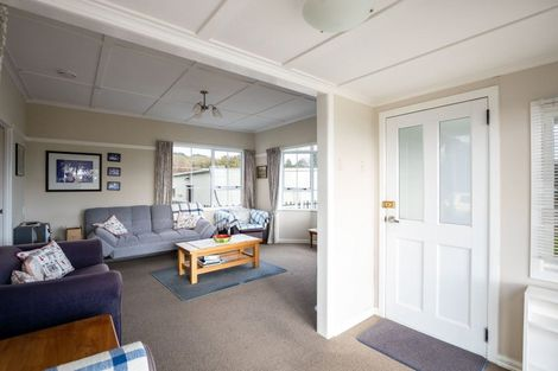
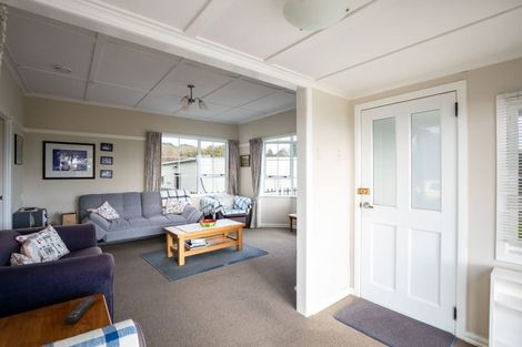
+ remote control (81, 308)
